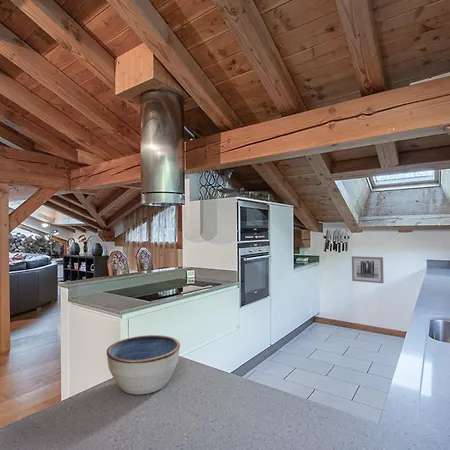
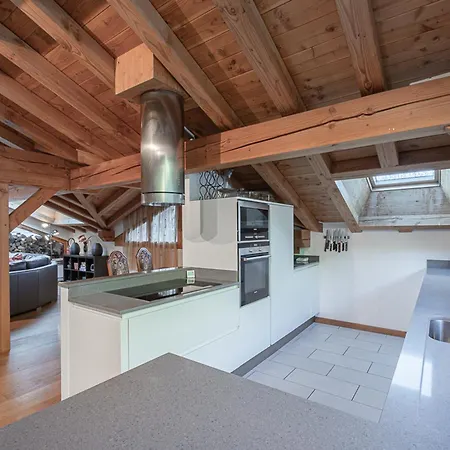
- wall art (367, 269)
- bowl (144, 365)
